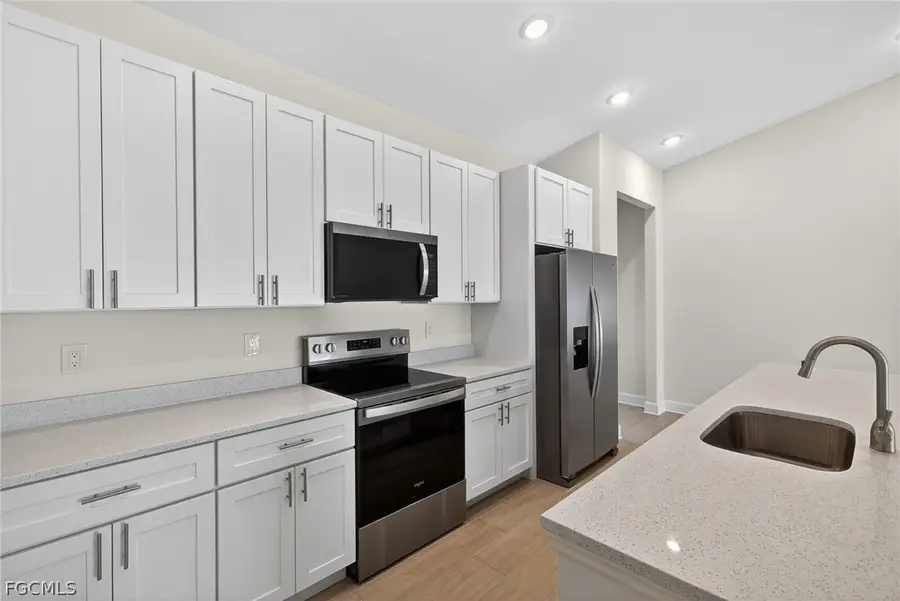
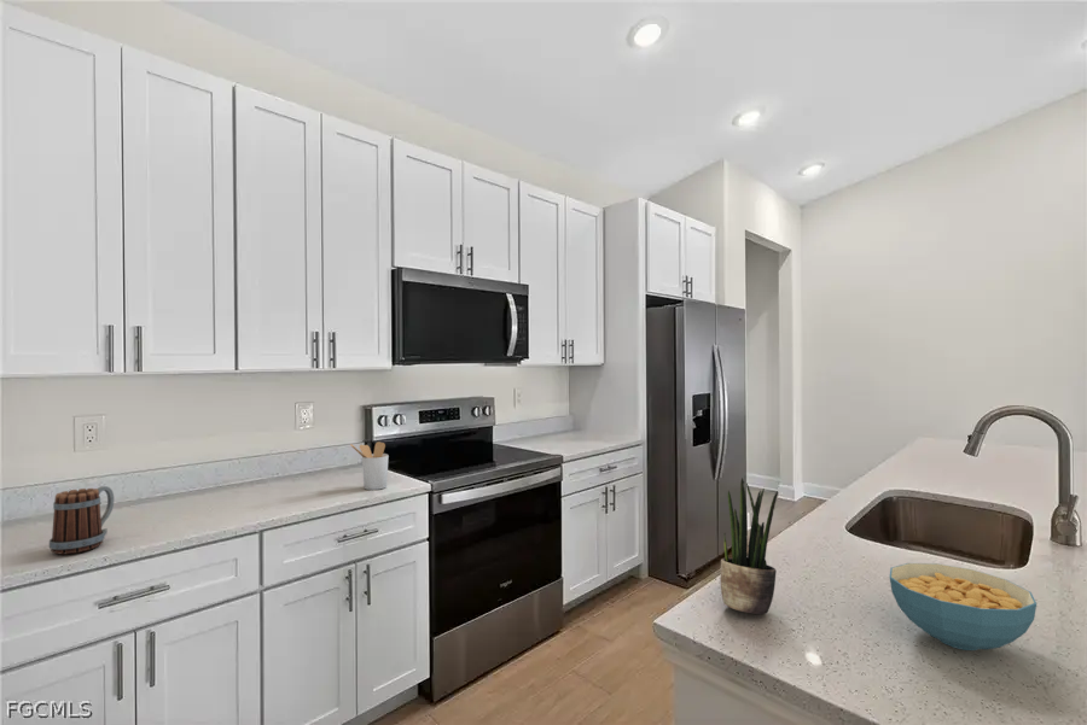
+ cereal bowl (958, 612)
+ utensil holder (368, 464)
+ mug (86, 516)
+ potted plant (749, 542)
